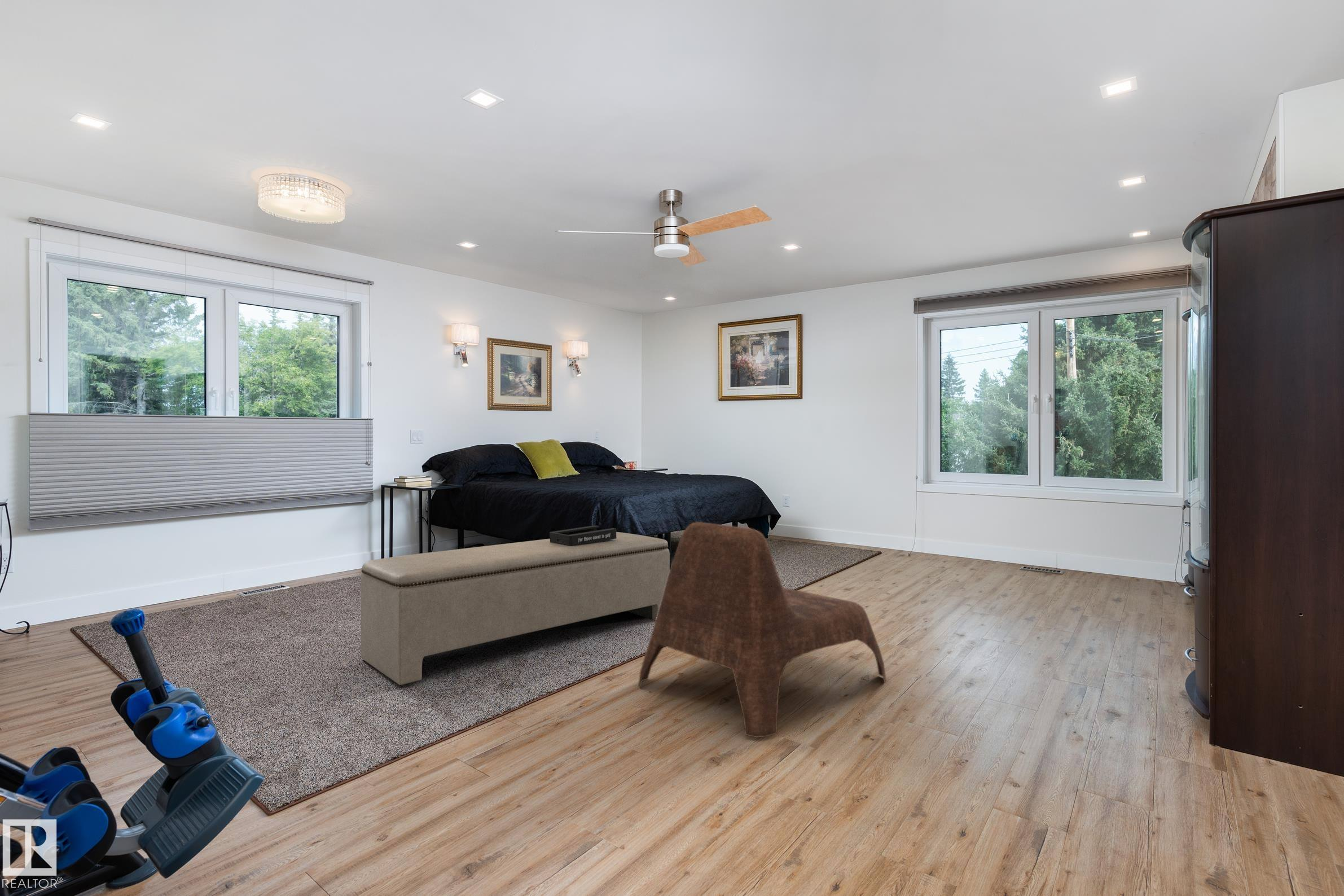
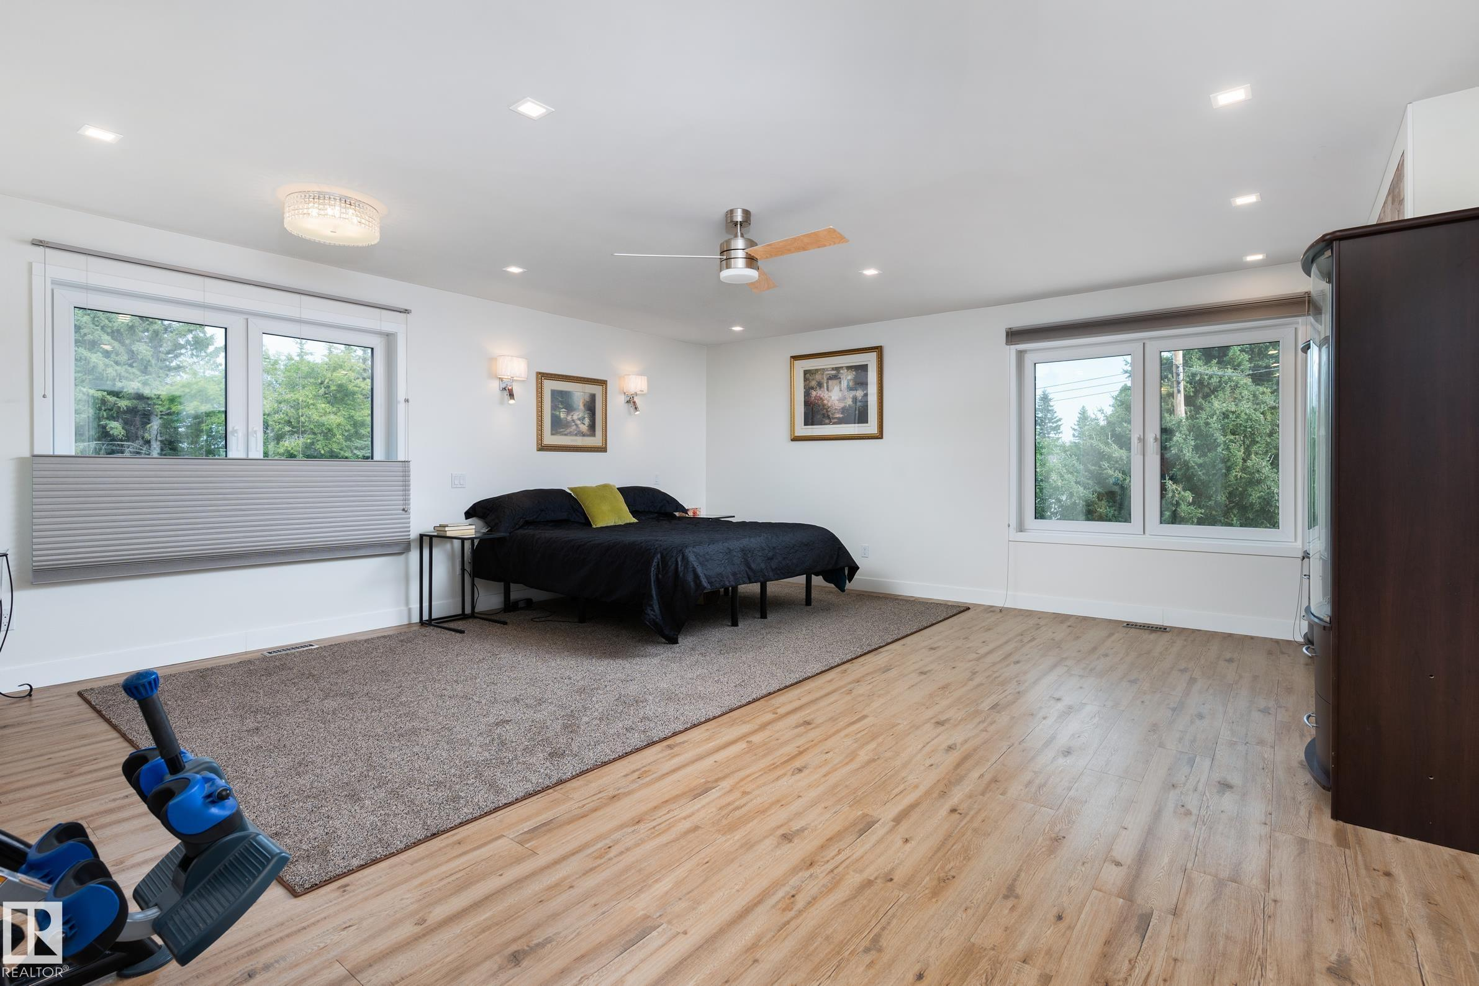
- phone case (583, 535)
- bench (531, 591)
- lounge chair (763, 601)
